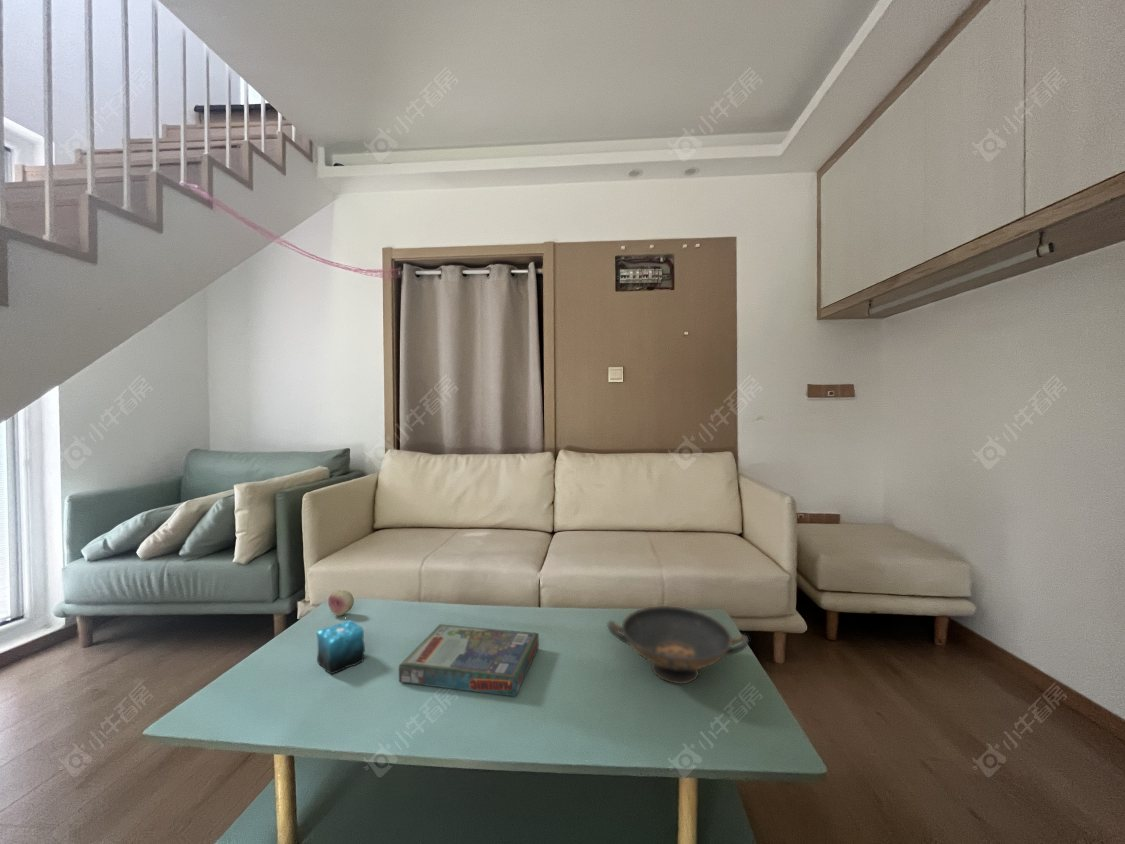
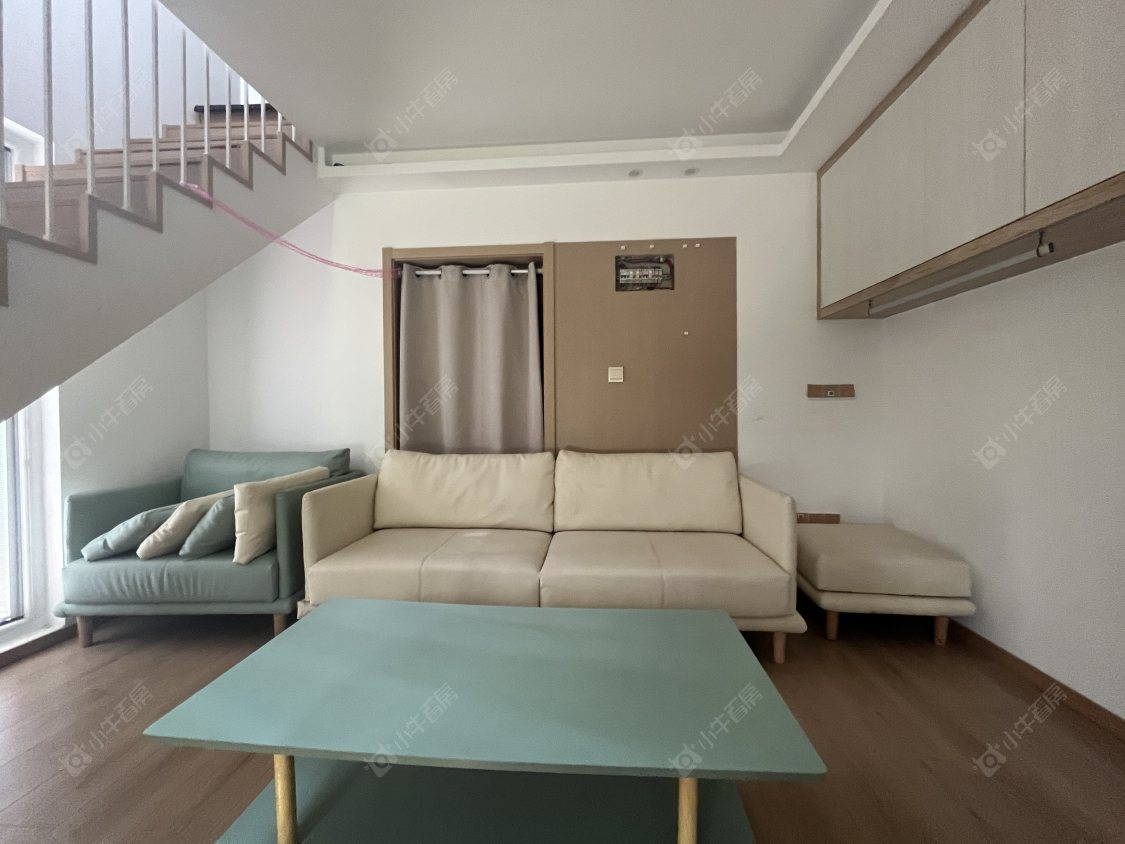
- fruit (340, 602)
- candle (341, 639)
- board game (473, 655)
- decorative bowl (675, 649)
